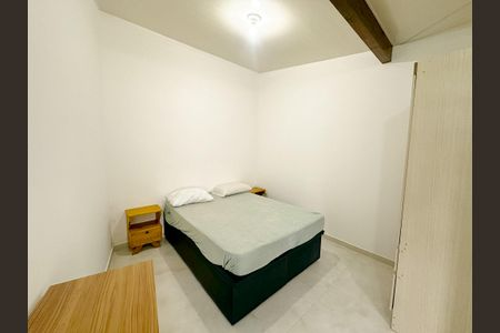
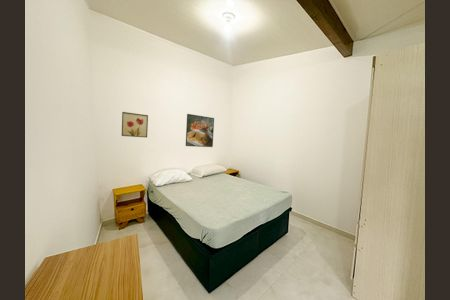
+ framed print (200, 131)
+ wall art (135, 125)
